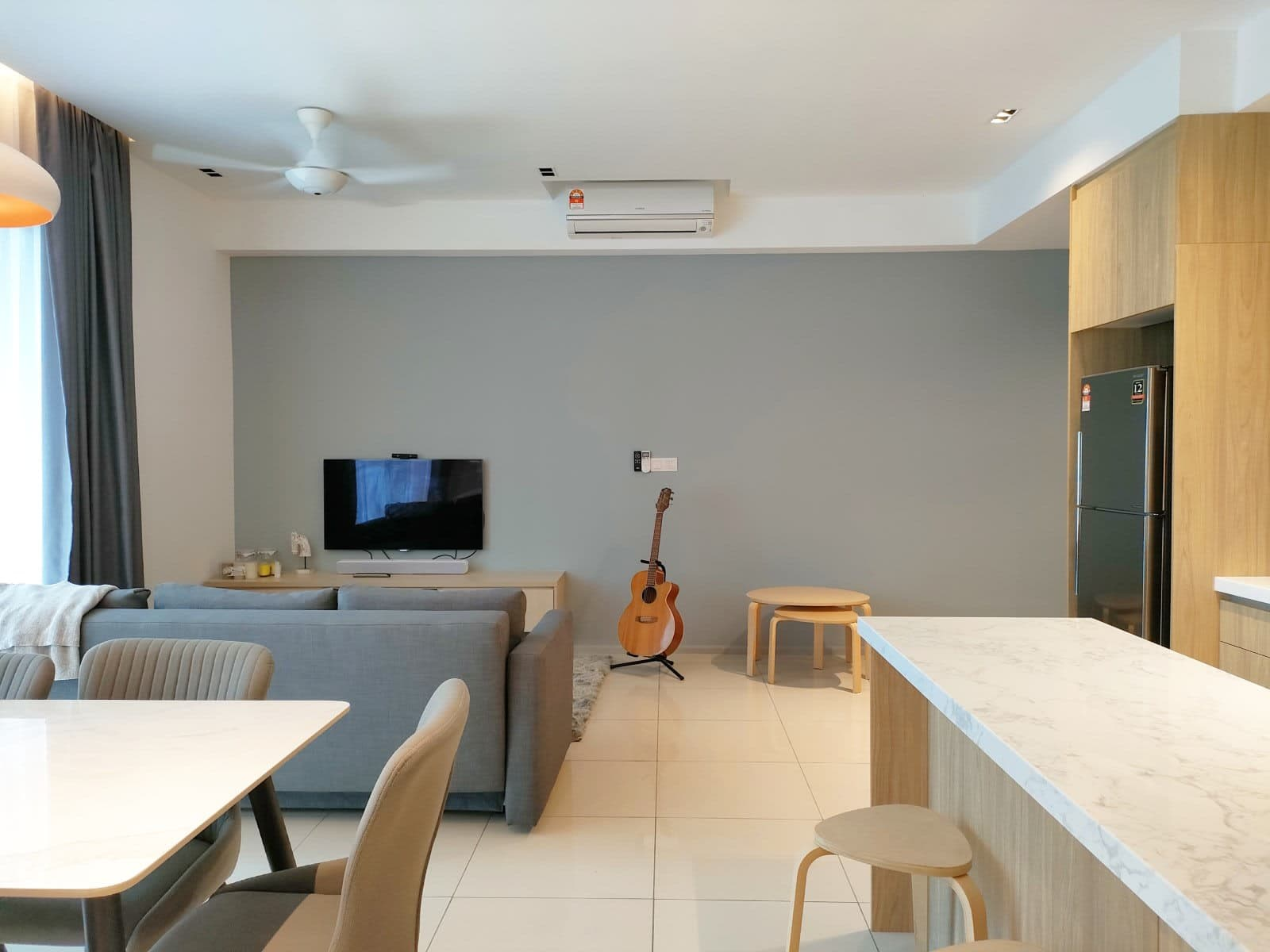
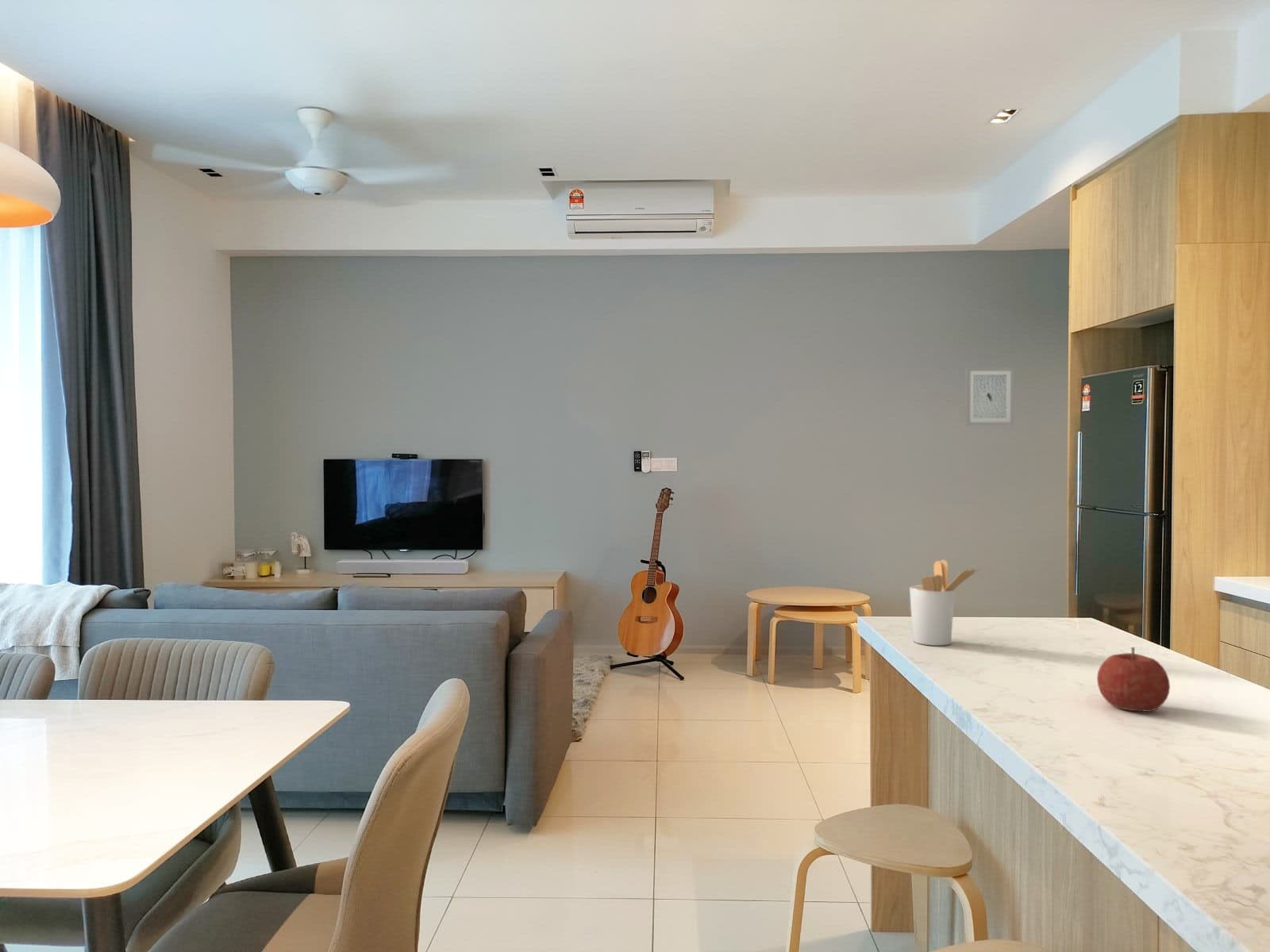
+ utensil holder (943, 602)
+ wall art (989, 396)
+ fruit (1133, 677)
